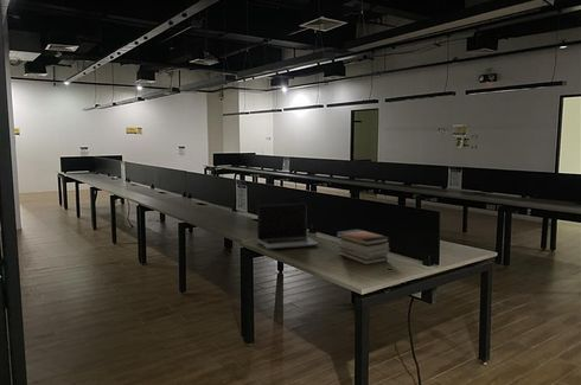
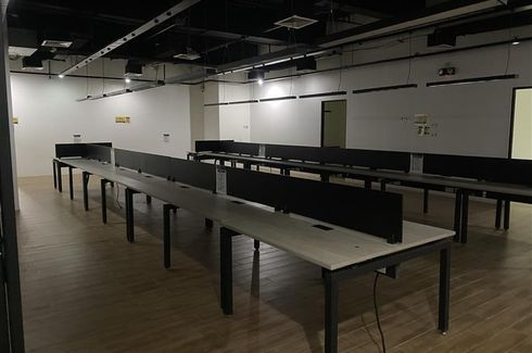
- laptop computer (287, 225)
- book stack (362, 245)
